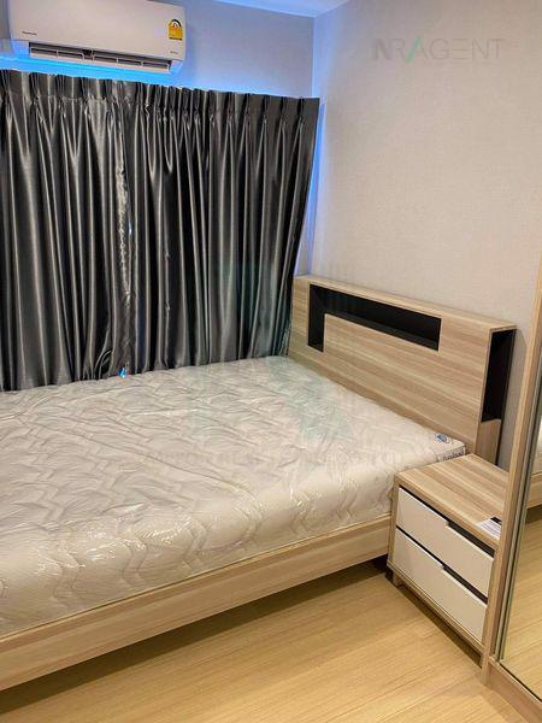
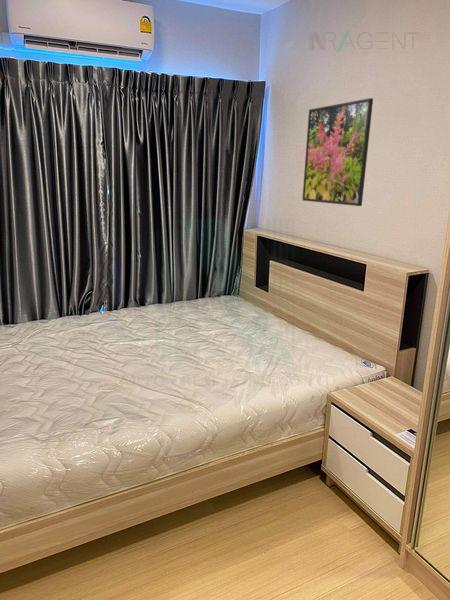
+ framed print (333, 155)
